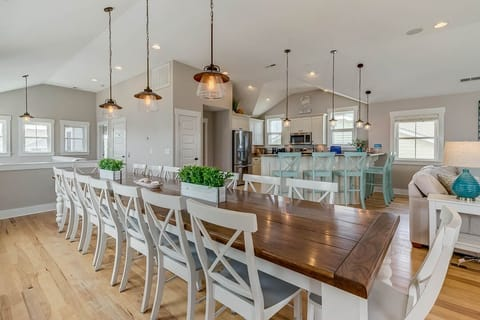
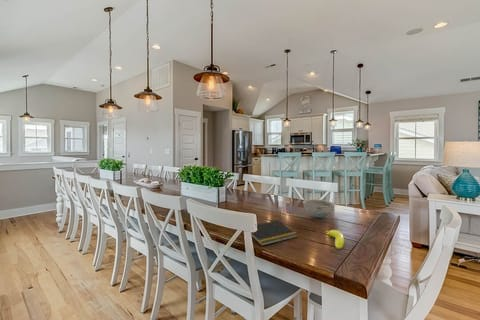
+ bowl (318, 209)
+ notepad (270, 231)
+ banana (334, 237)
